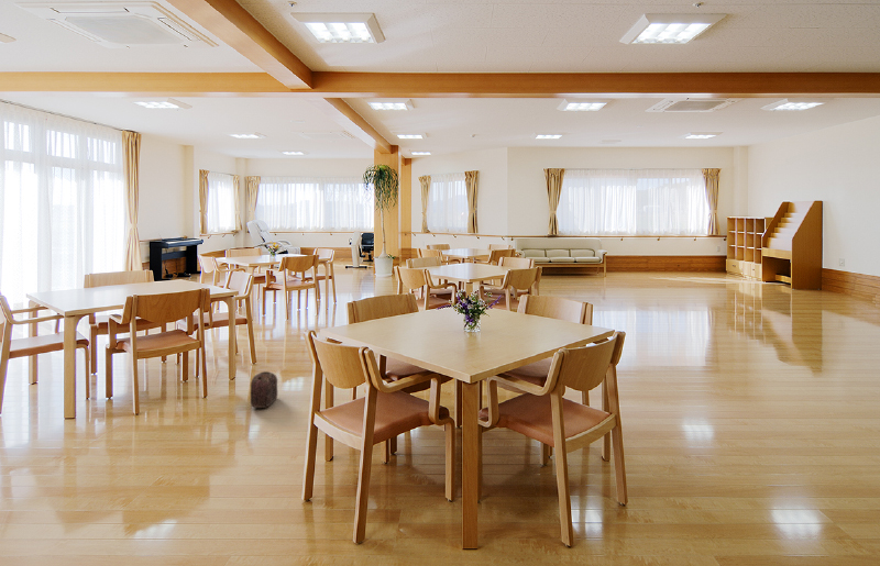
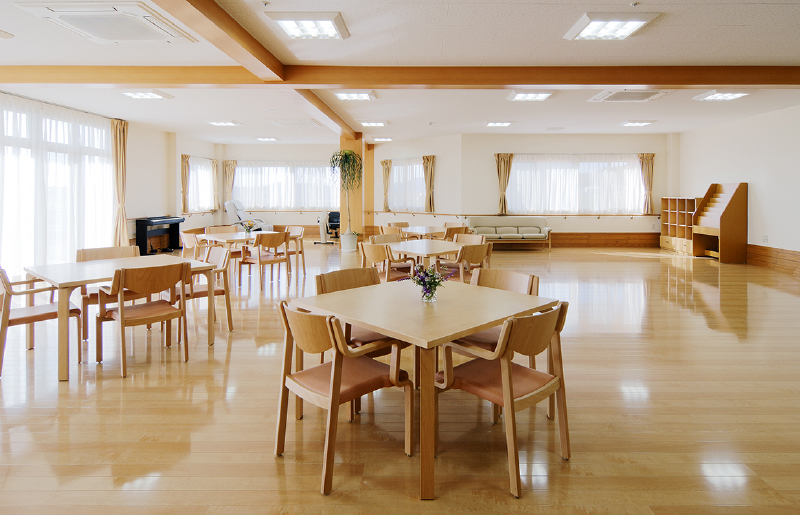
- bag (264, 388)
